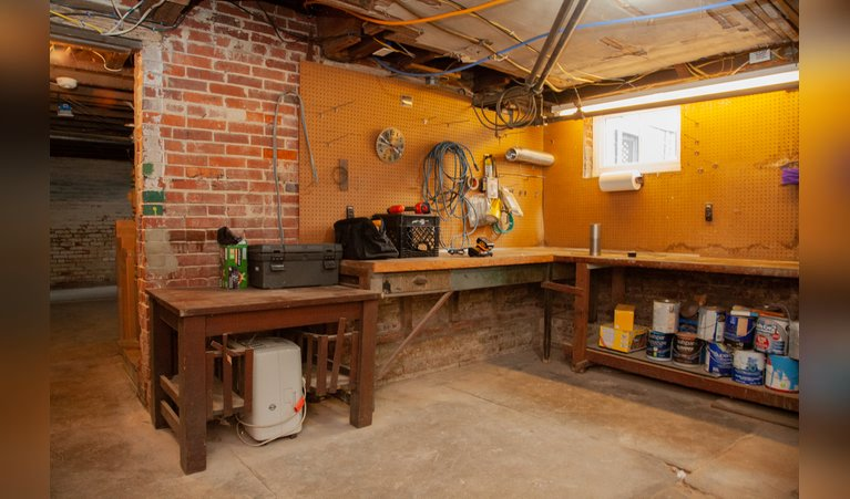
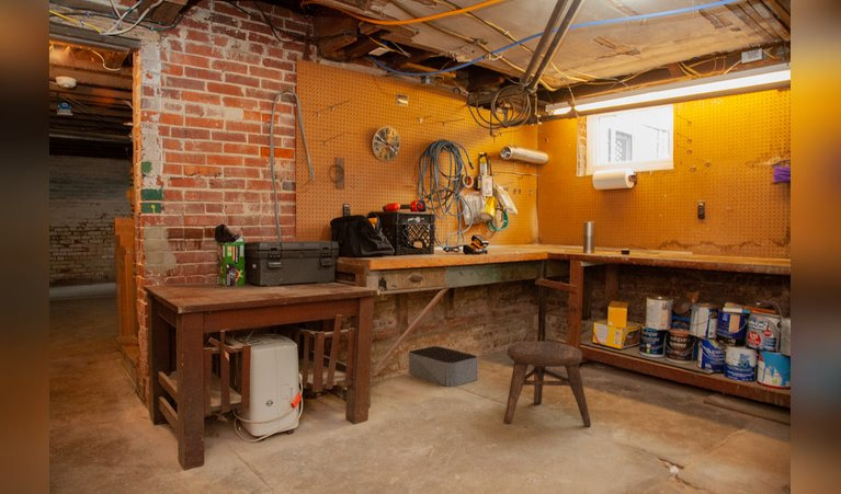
+ storage bin (442, 365)
+ stool (543, 381)
